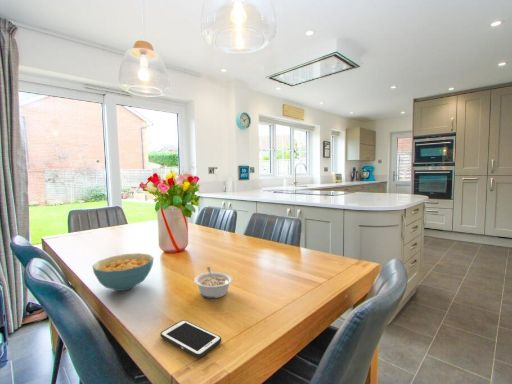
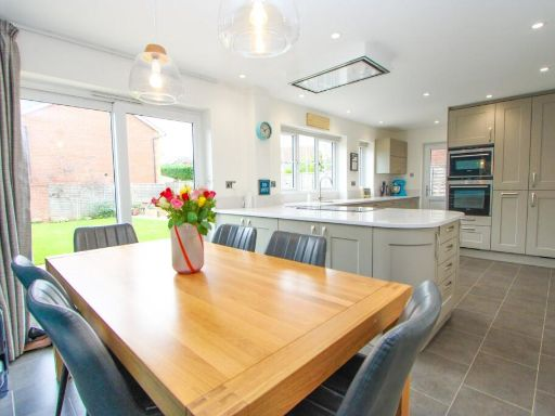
- cell phone (190, 337)
- legume (212, 283)
- cereal bowl (124, 274)
